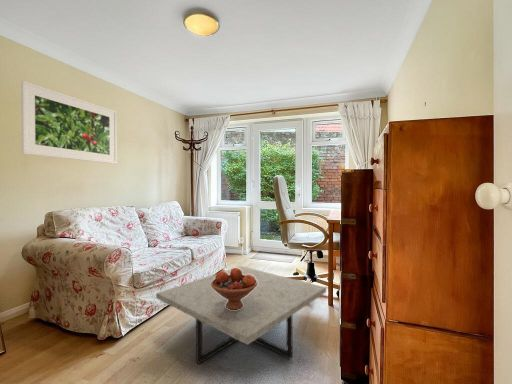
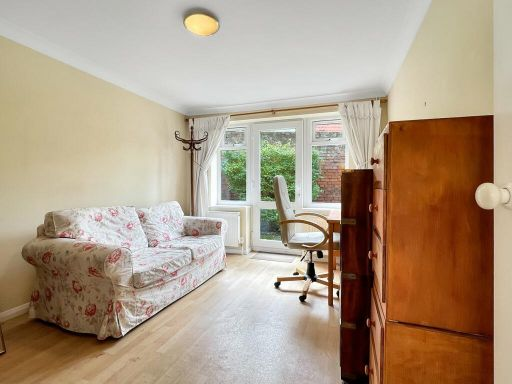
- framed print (76, 129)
- fruit bowl (234, 289)
- coffee table (243, 312)
